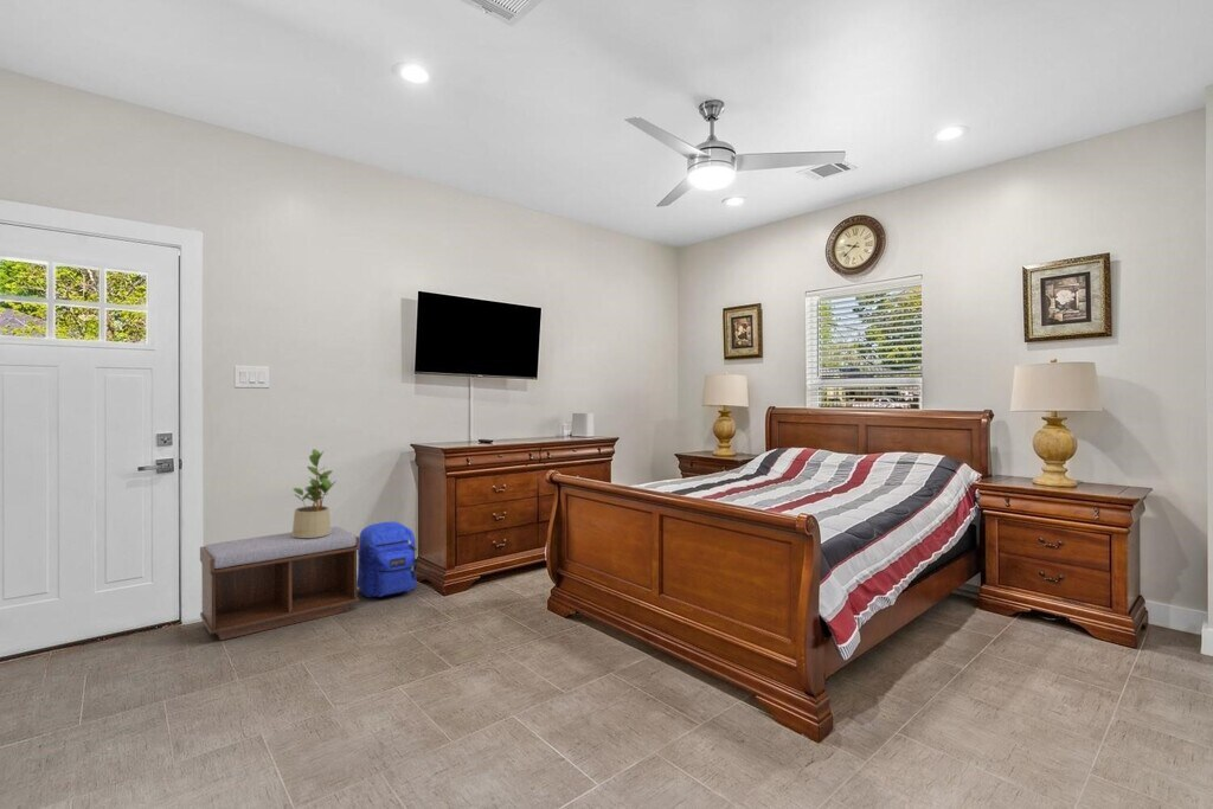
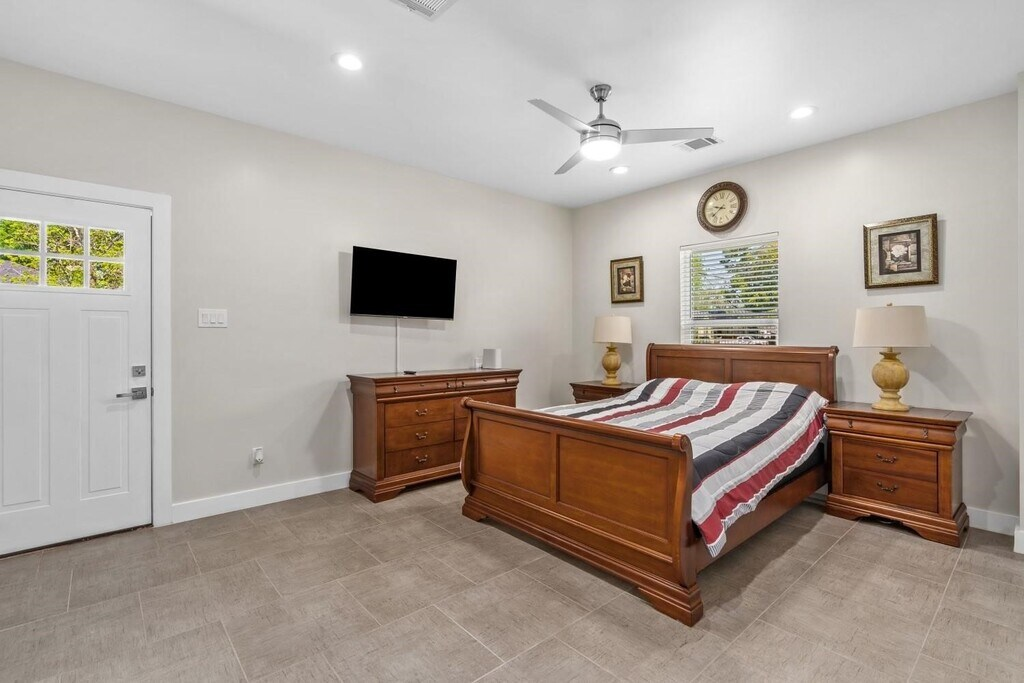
- backpack (391, 557)
- bench (282, 577)
- potted plant (313, 490)
